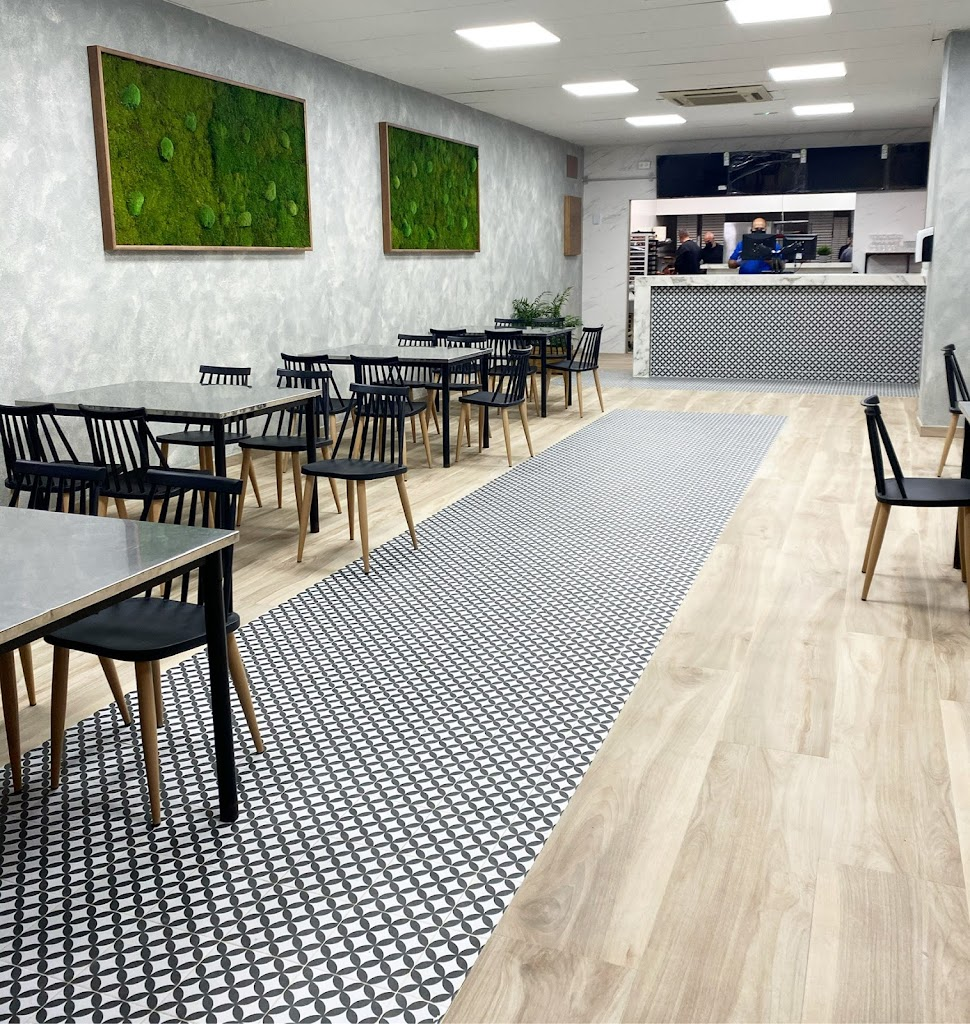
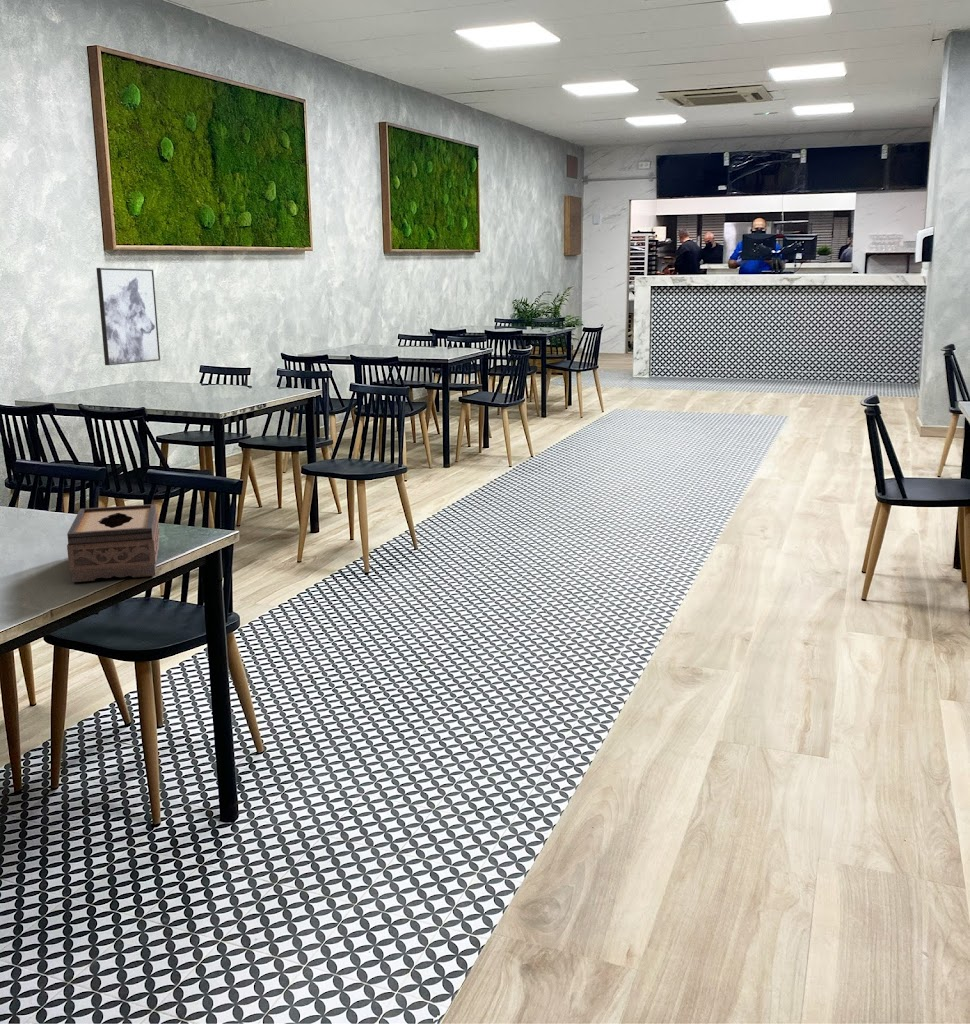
+ wall art (129, 316)
+ tissue box (116, 540)
